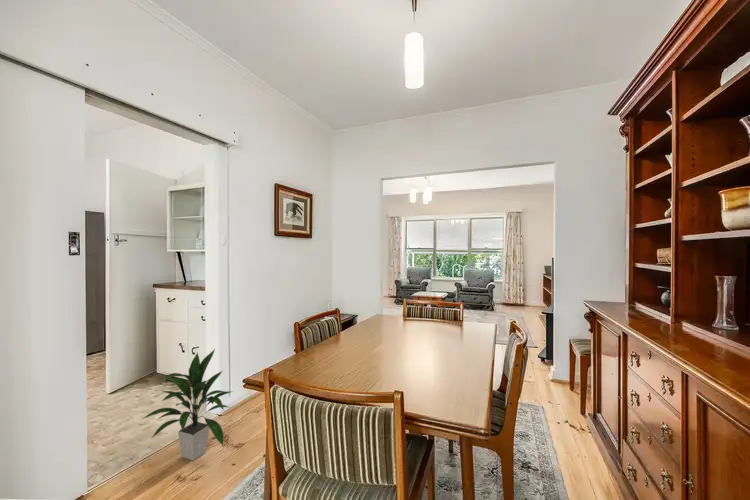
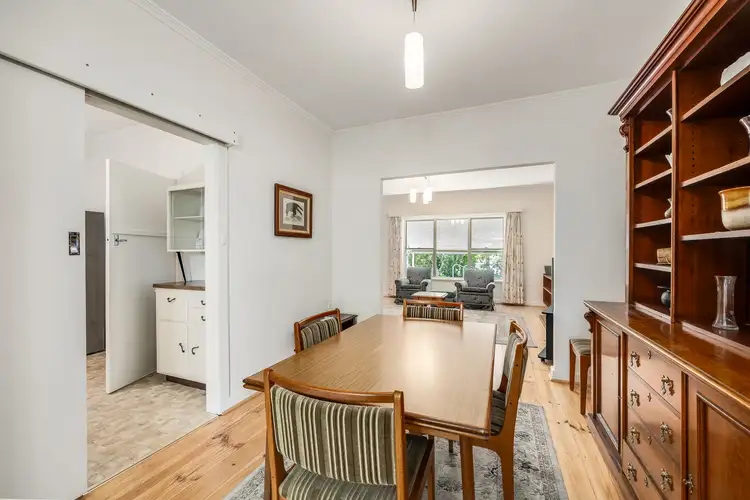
- indoor plant (194, 406)
